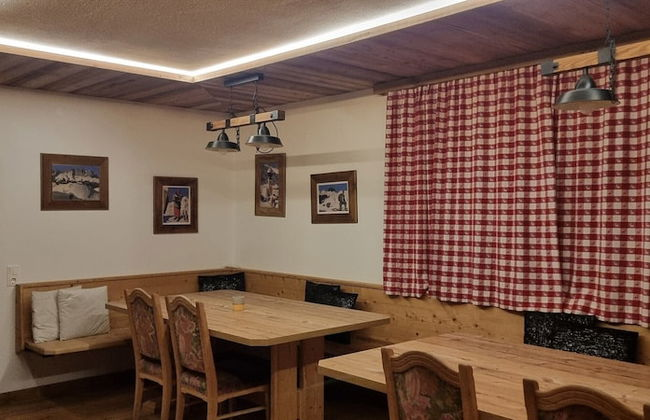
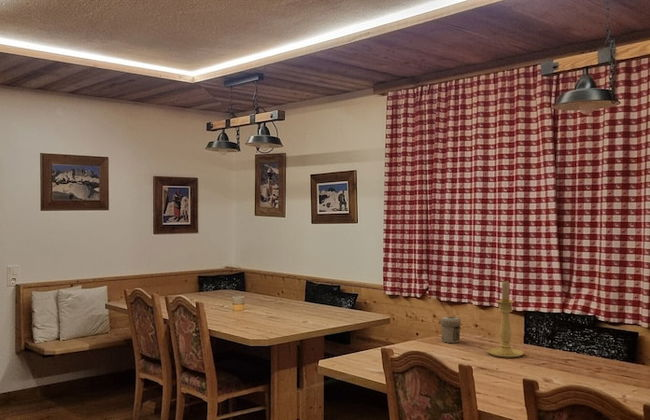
+ jar (450, 329)
+ candle holder (505, 316)
